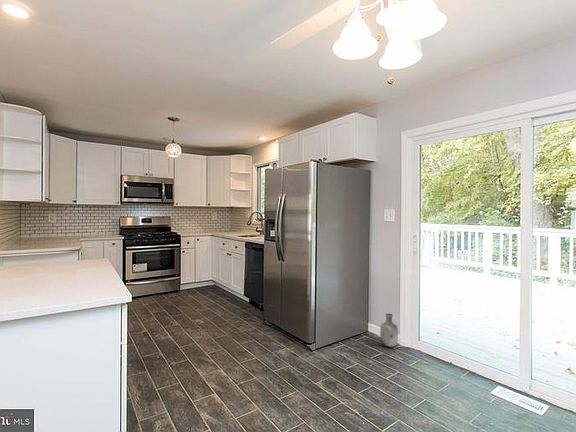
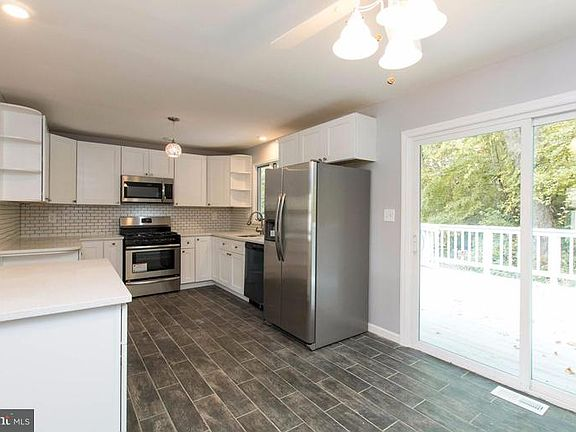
- vase (389, 330)
